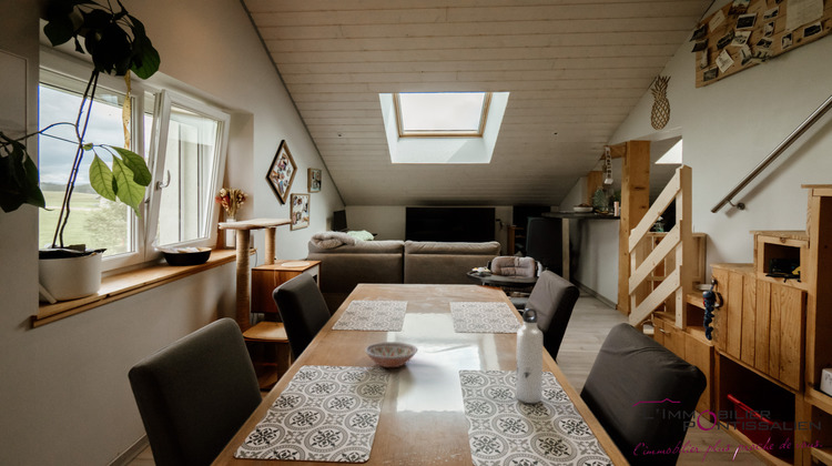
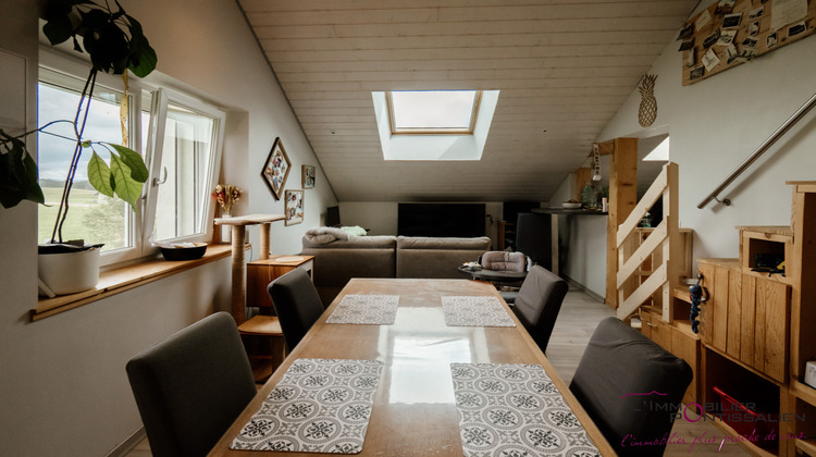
- water bottle (529, 353)
- bowl (390, 356)
